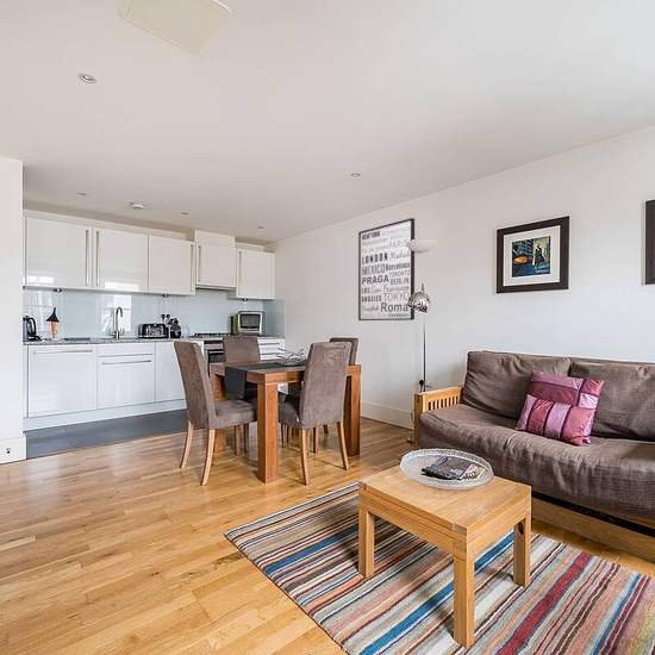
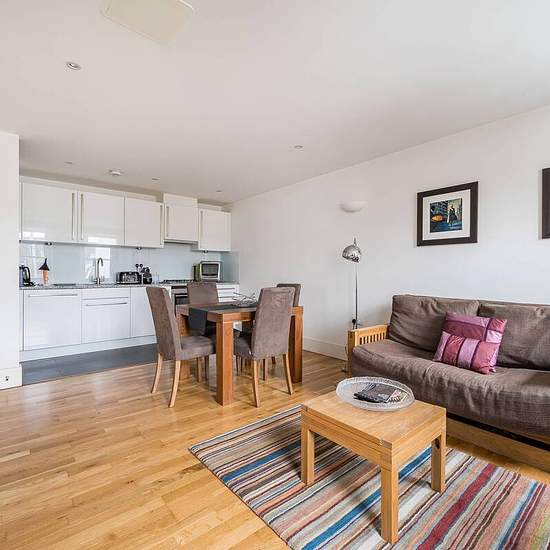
- wall art (385, 273)
